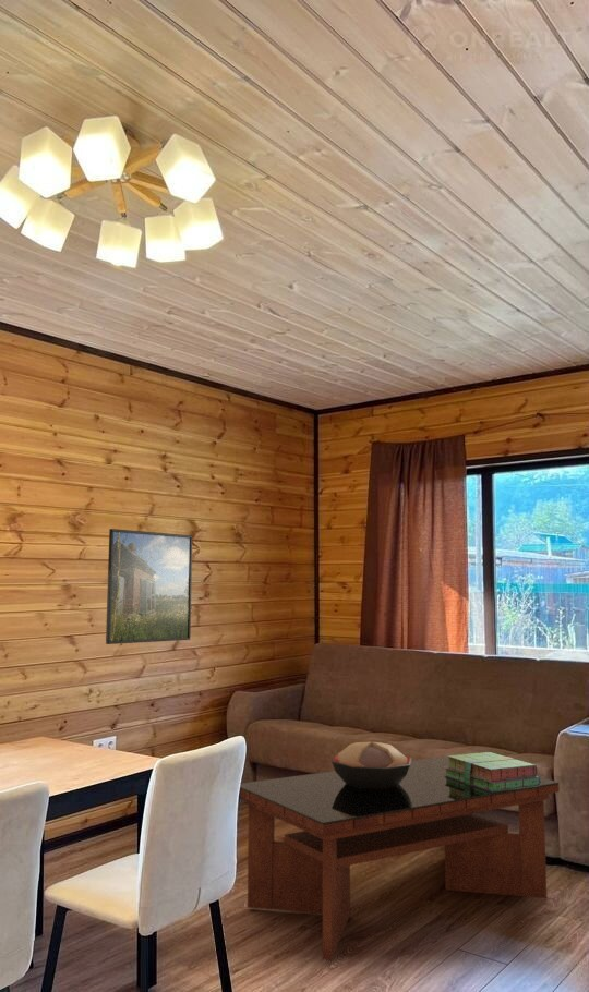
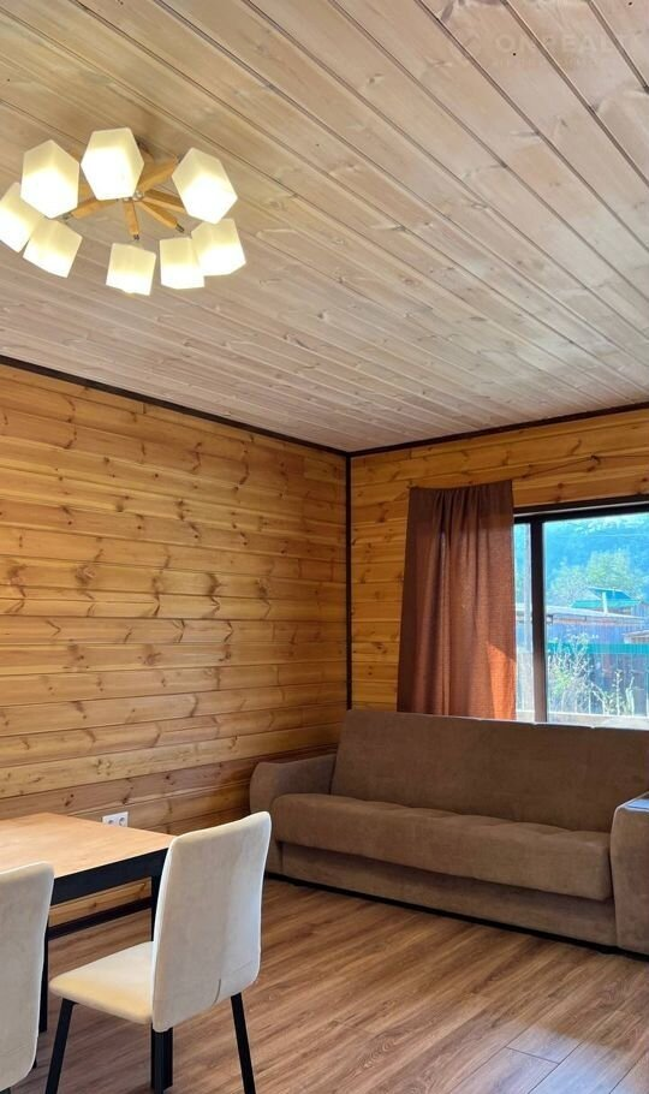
- decorative bowl (372, 761)
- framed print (152, 586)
- coffee table (398, 842)
- stack of books (491, 770)
